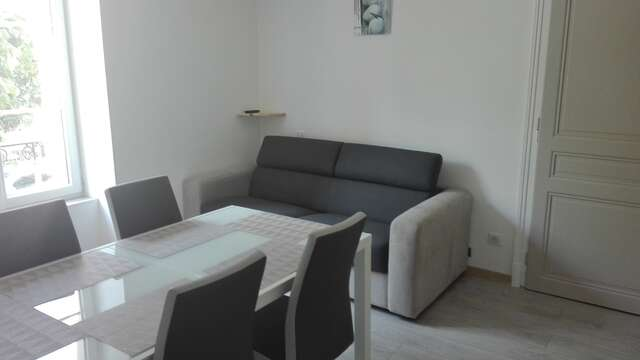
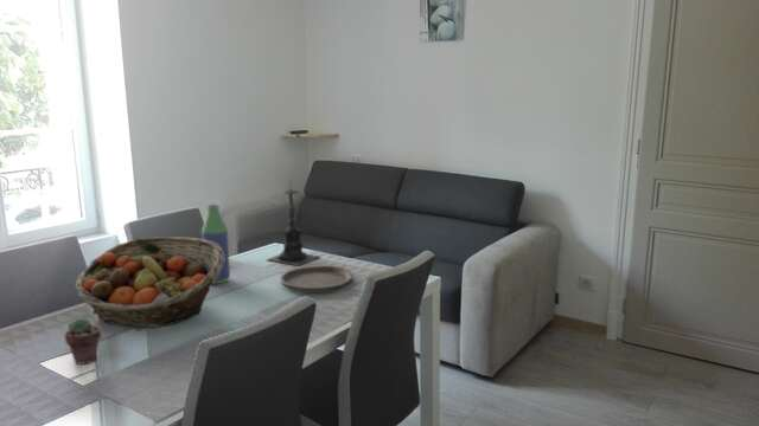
+ fruit basket (152, 279)
+ candle holder (292, 219)
+ potted succulent (83, 338)
+ plate (317, 278)
+ bottle (215, 243)
